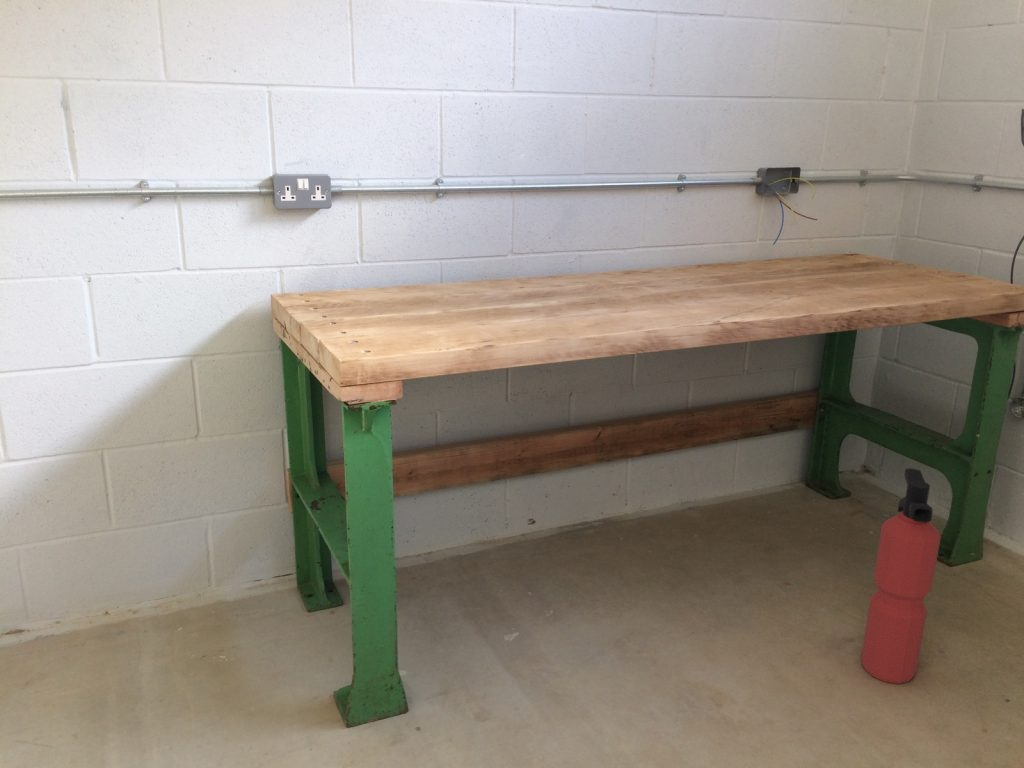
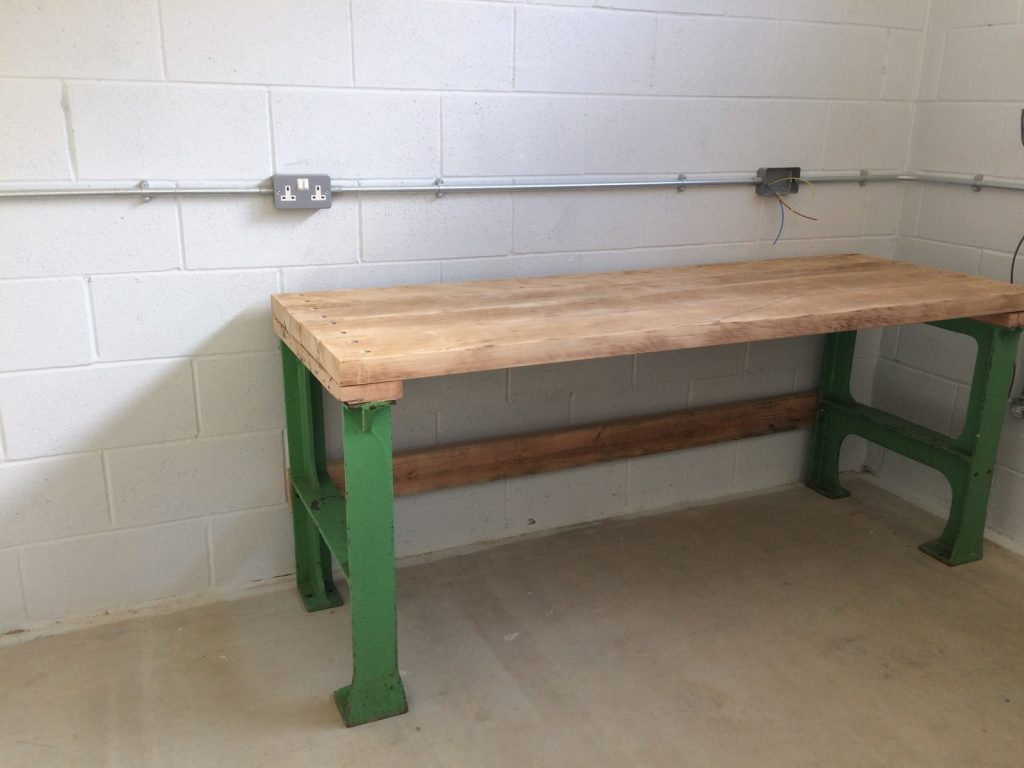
- fire extinguisher (900, 576)
